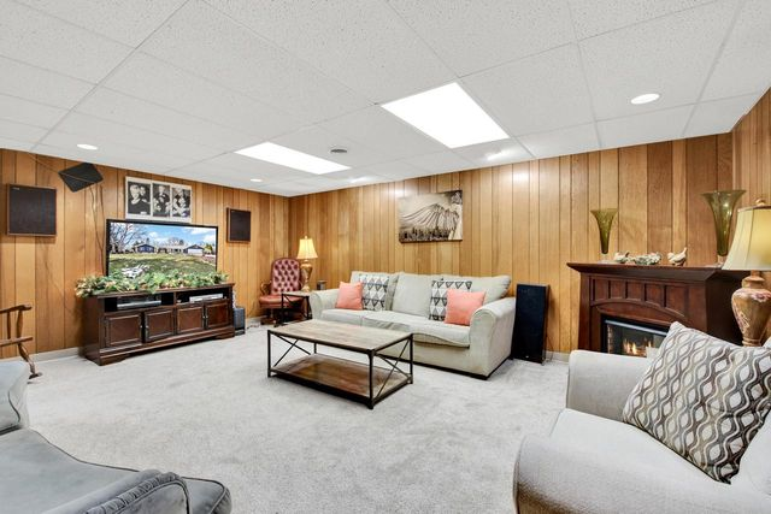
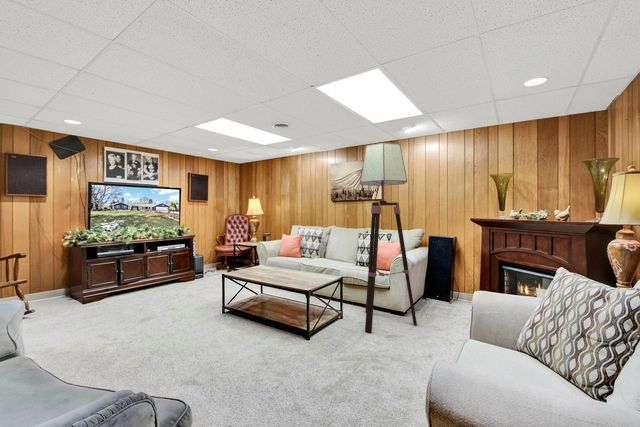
+ floor lamp (378, 234)
